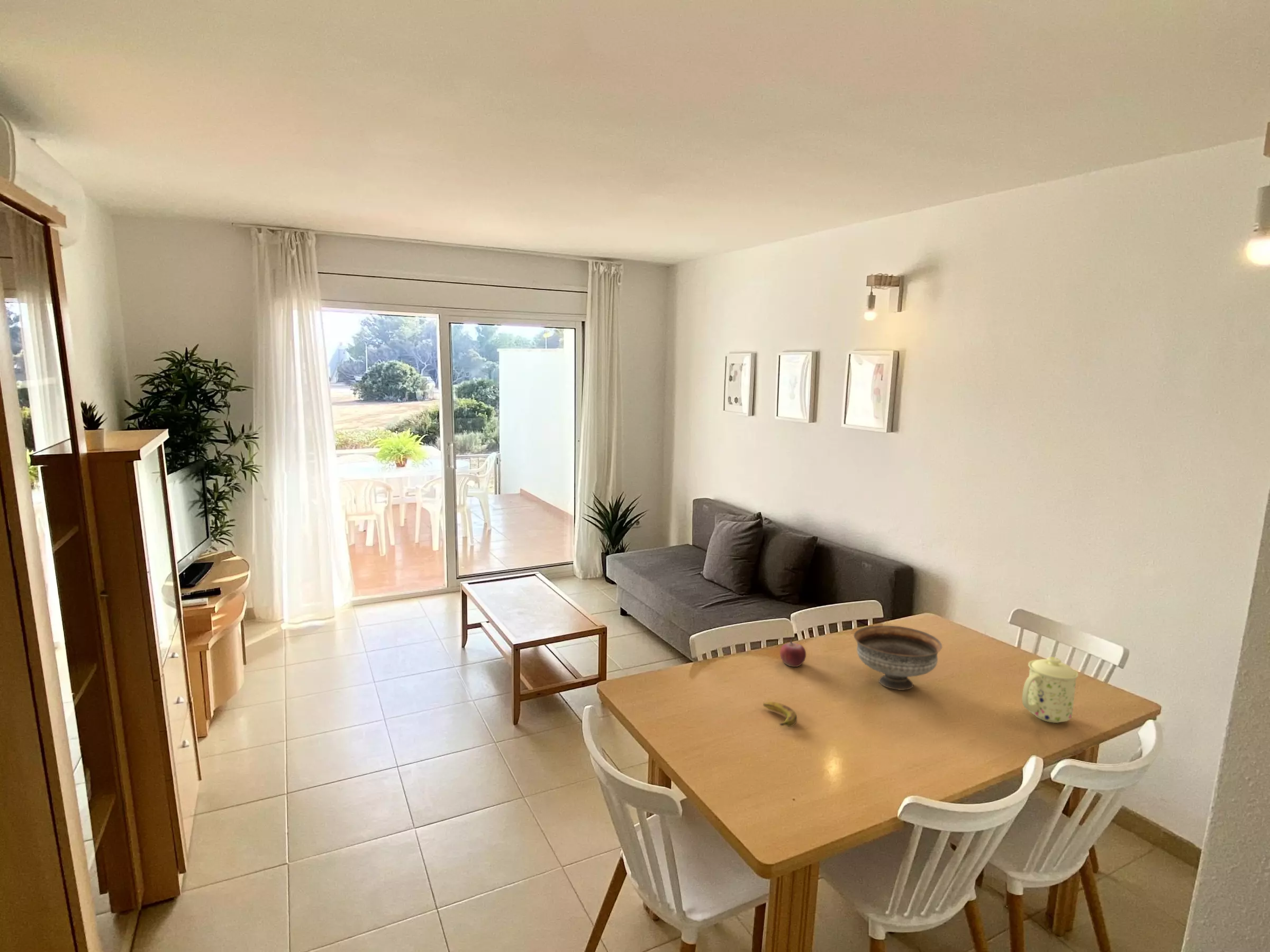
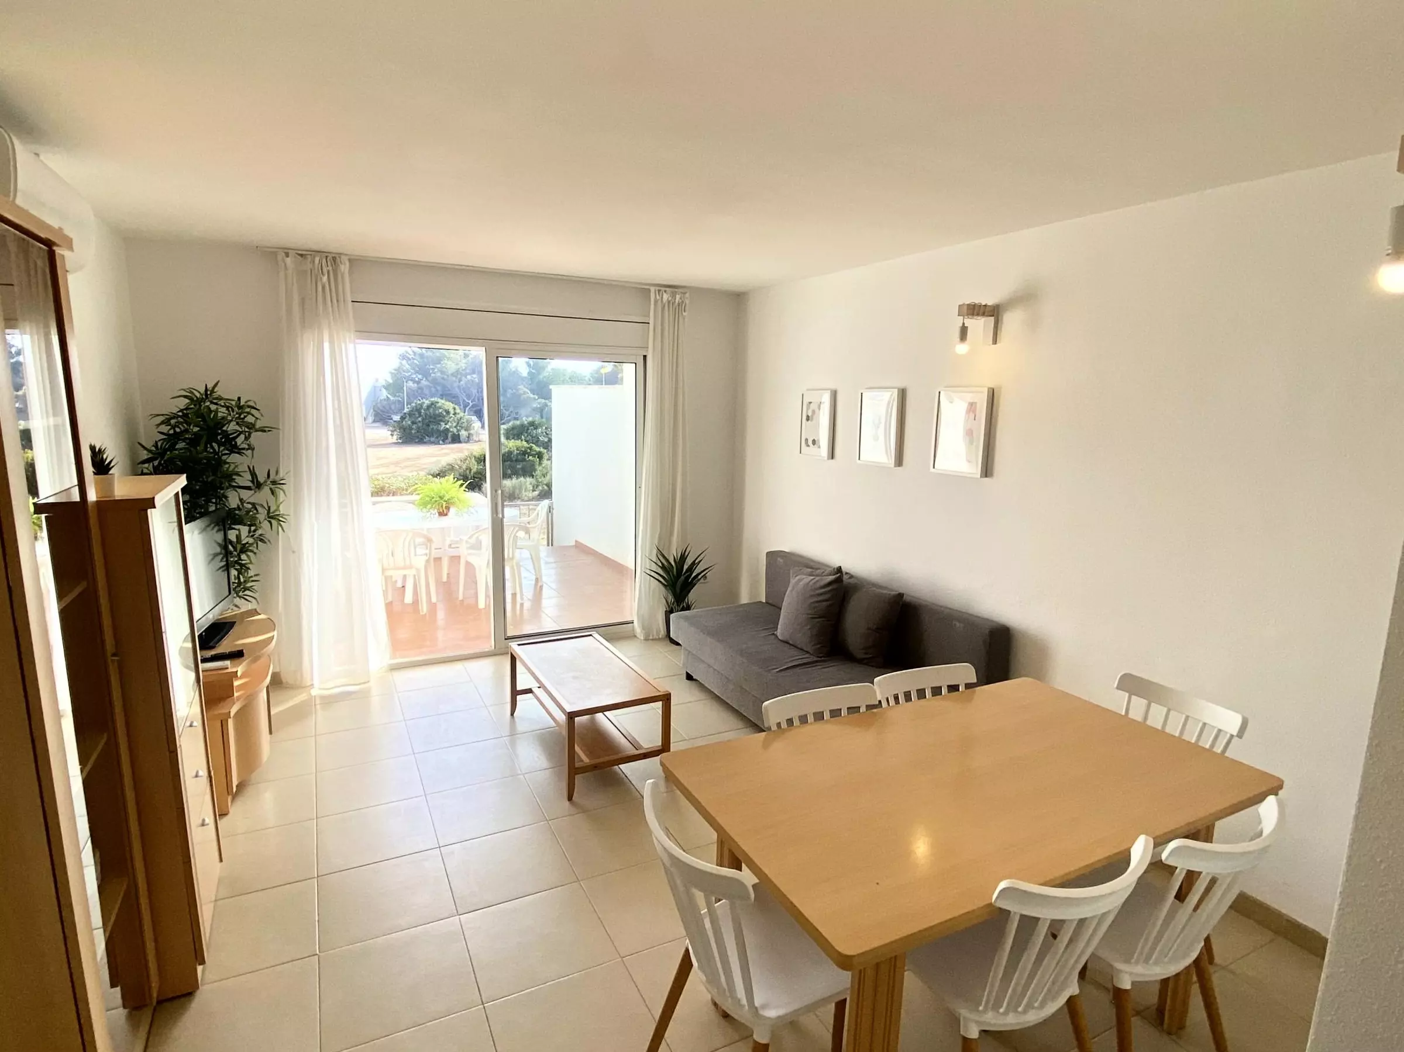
- bowl (895, 661)
- mug (1048, 688)
- banana (779, 712)
- fruit (793, 652)
